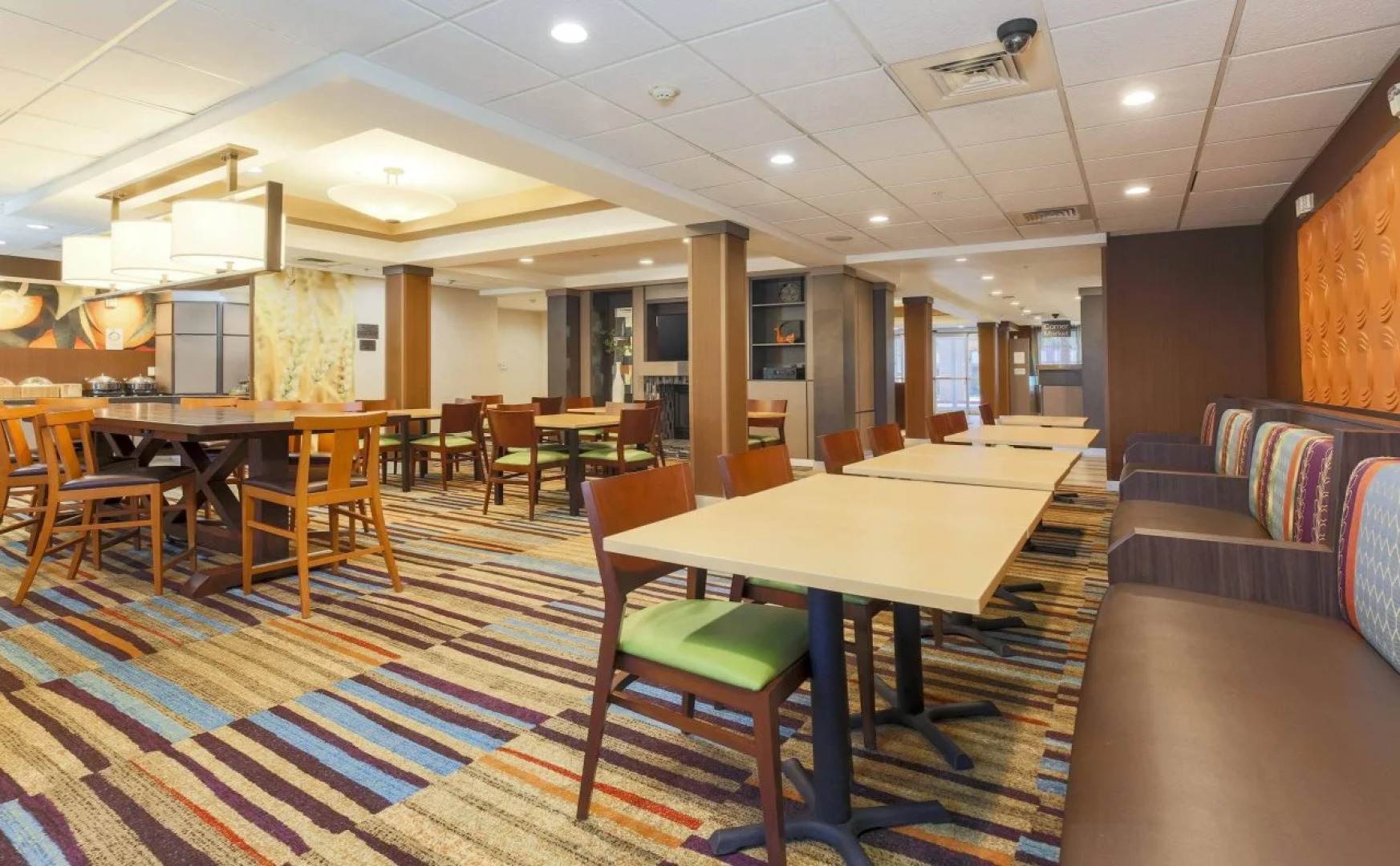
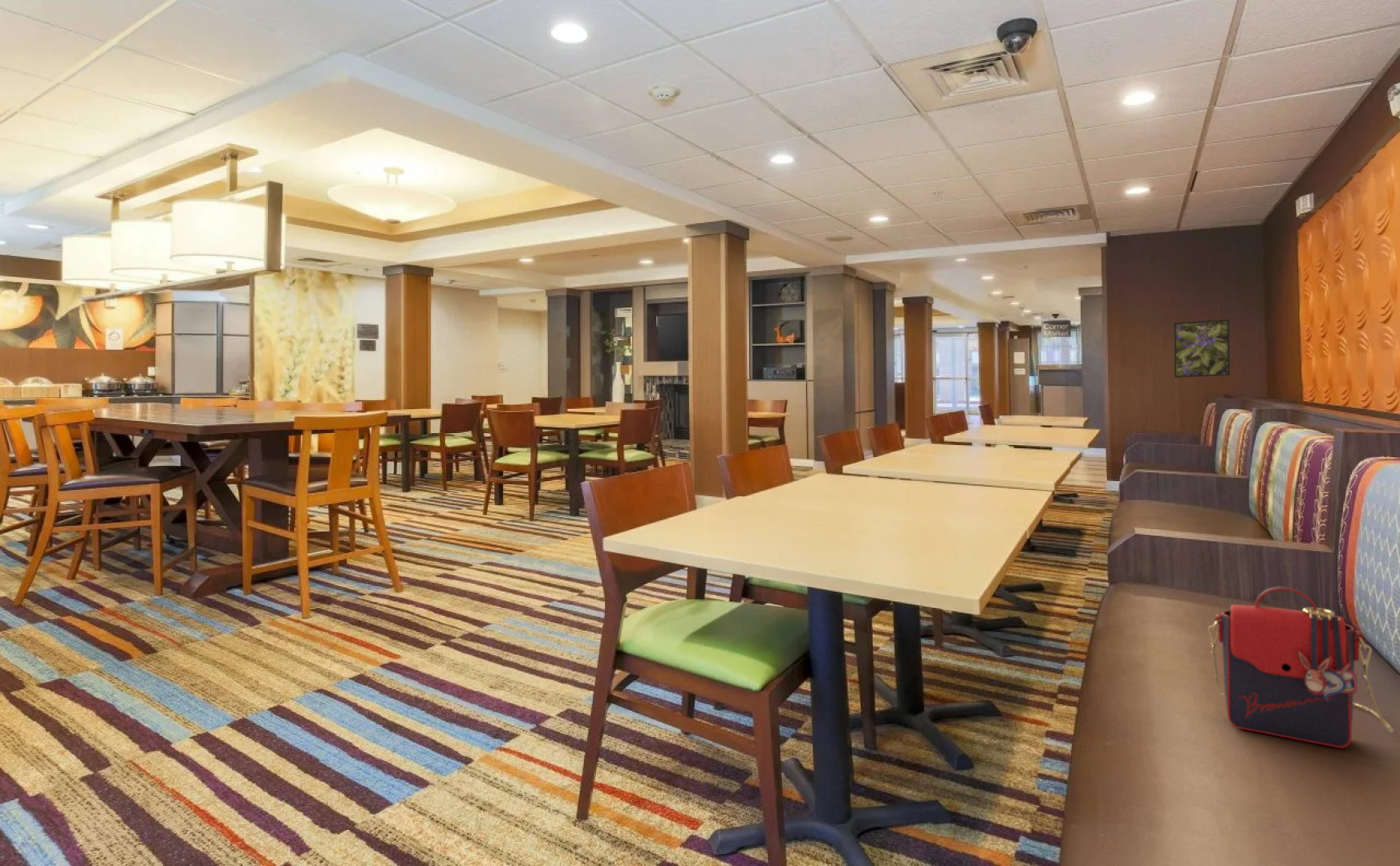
+ handbag (1296, 649)
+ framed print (1201, 349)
